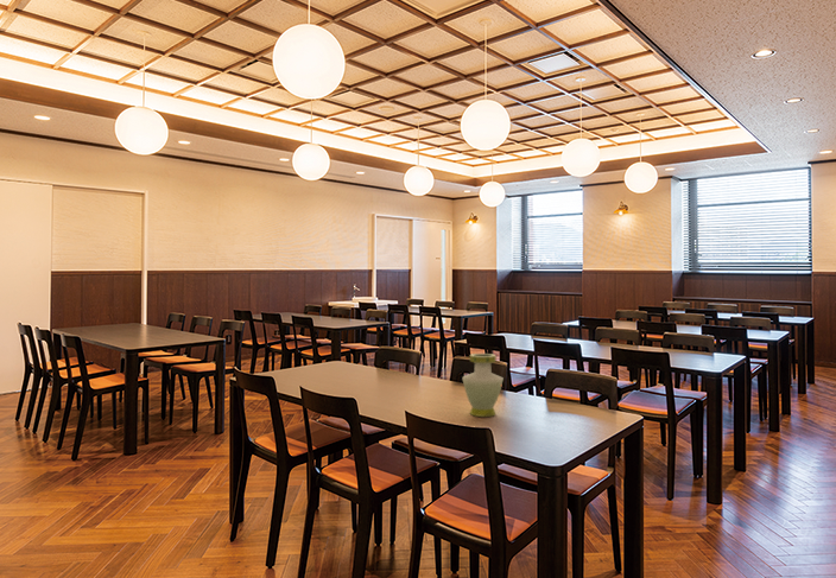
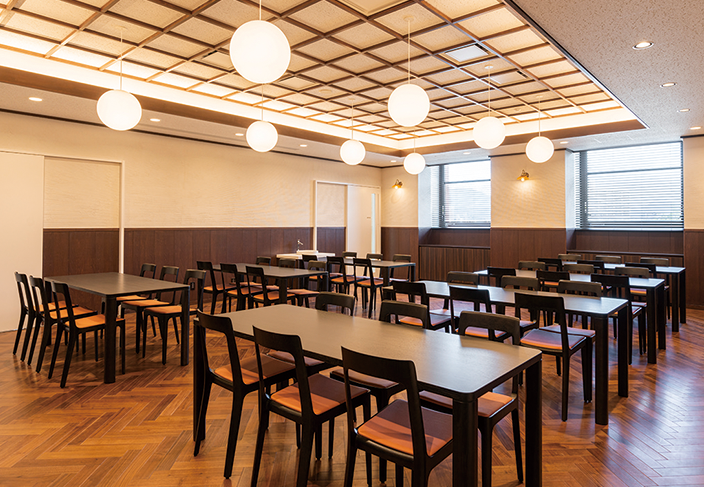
- vase (482, 383)
